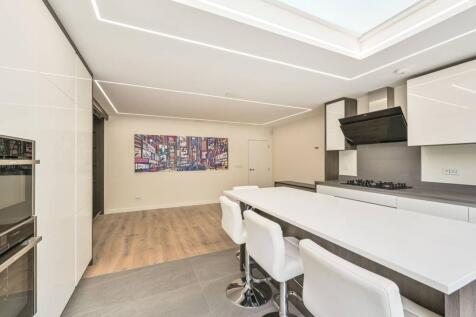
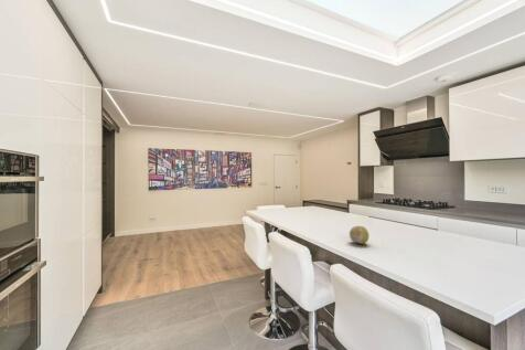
+ fruit (358, 234)
